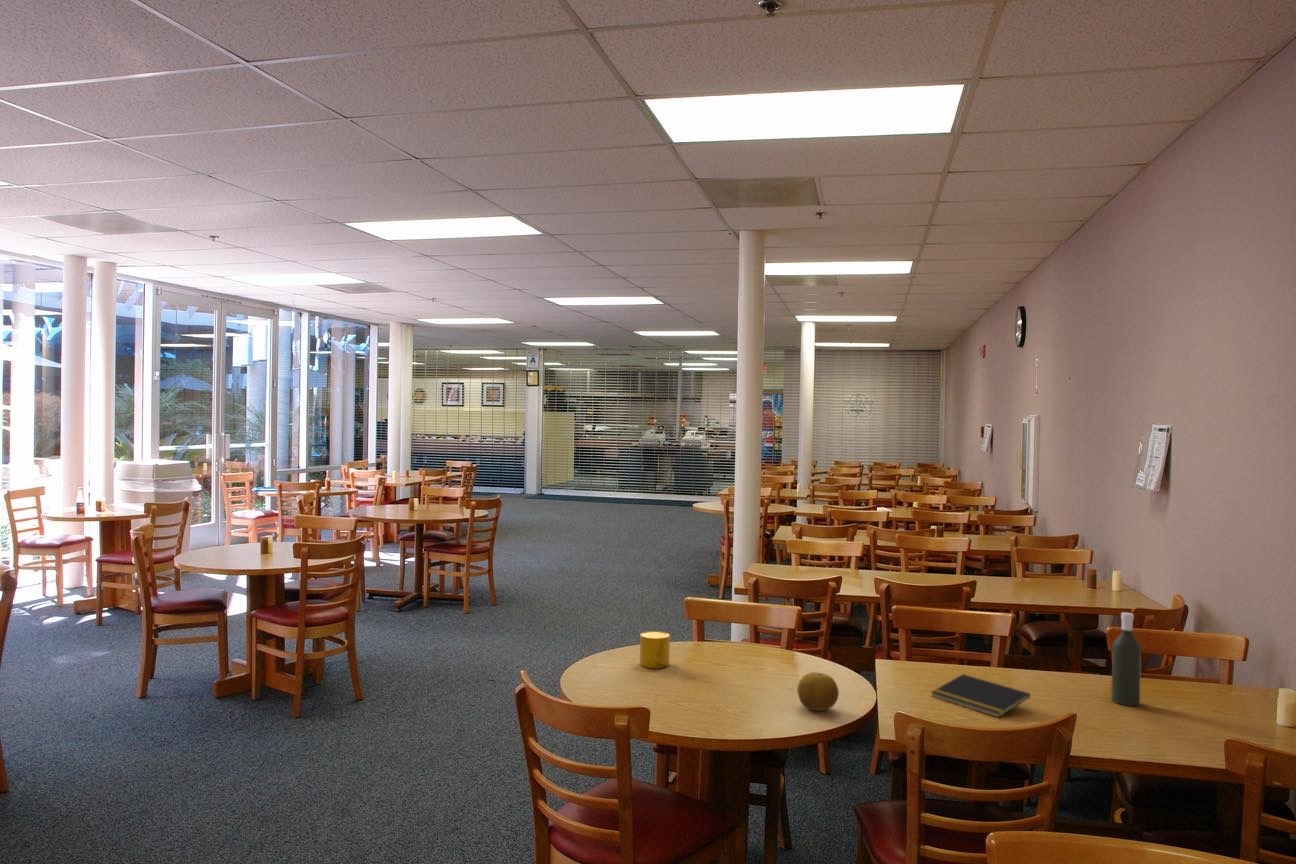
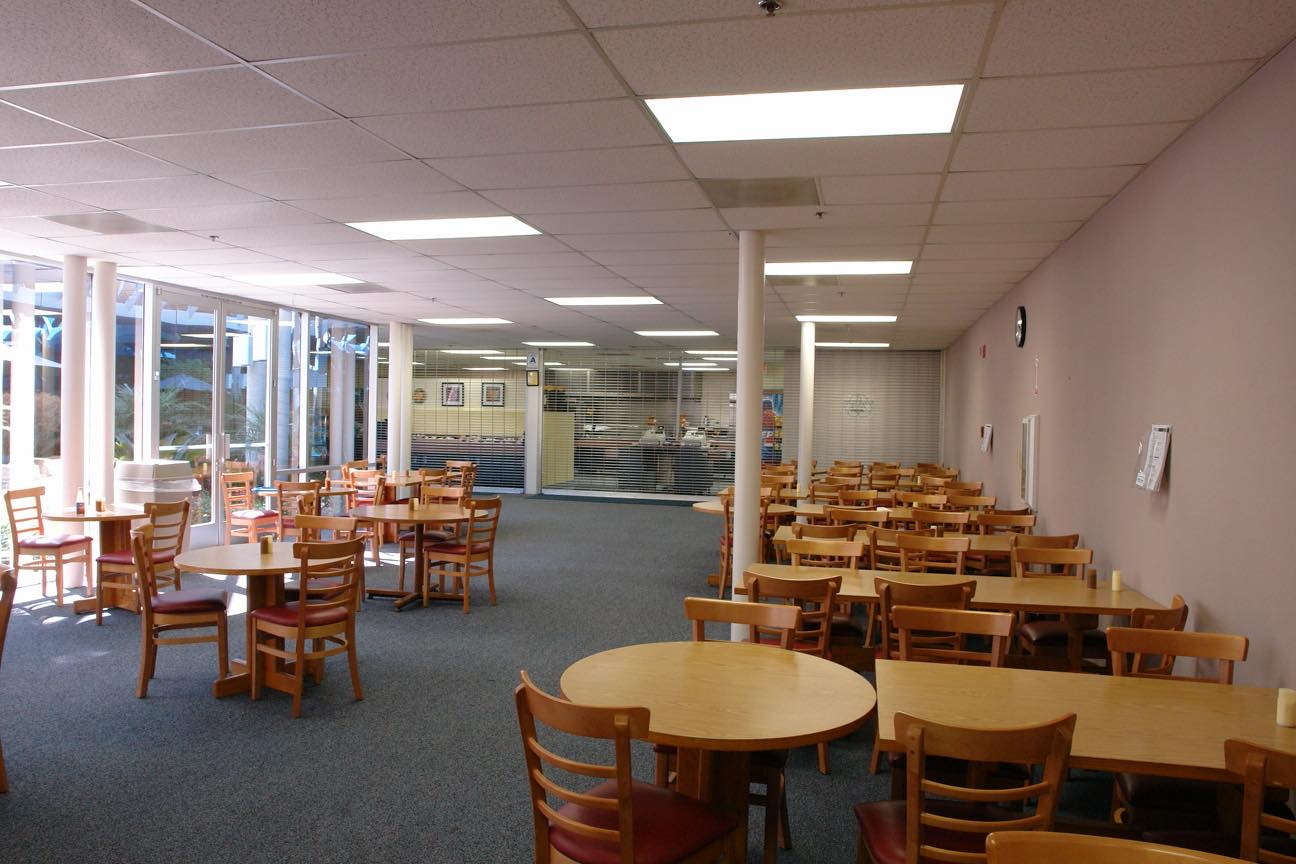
- cup (654, 649)
- fruit (817, 691)
- bottle (1126, 657)
- notepad (979, 694)
